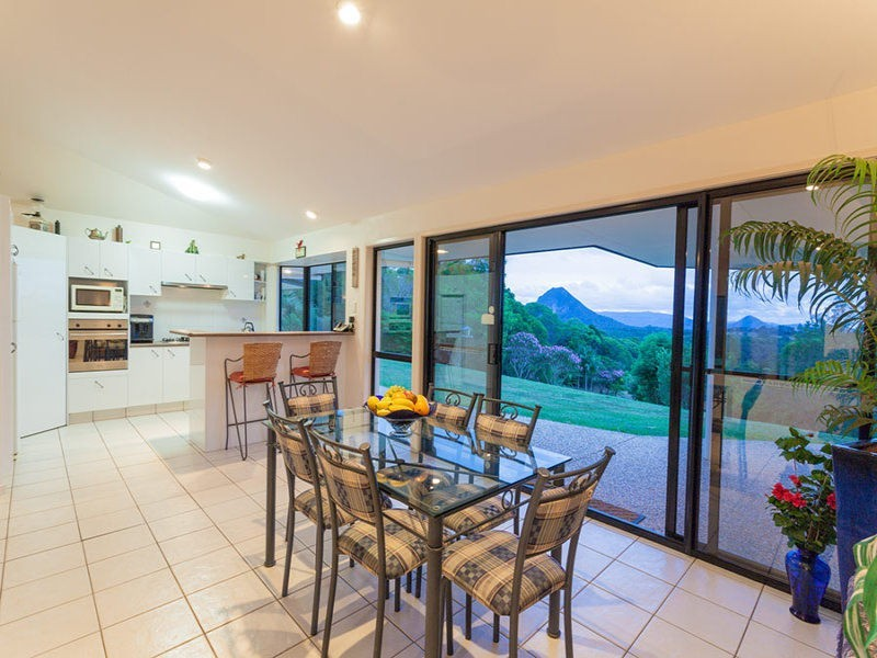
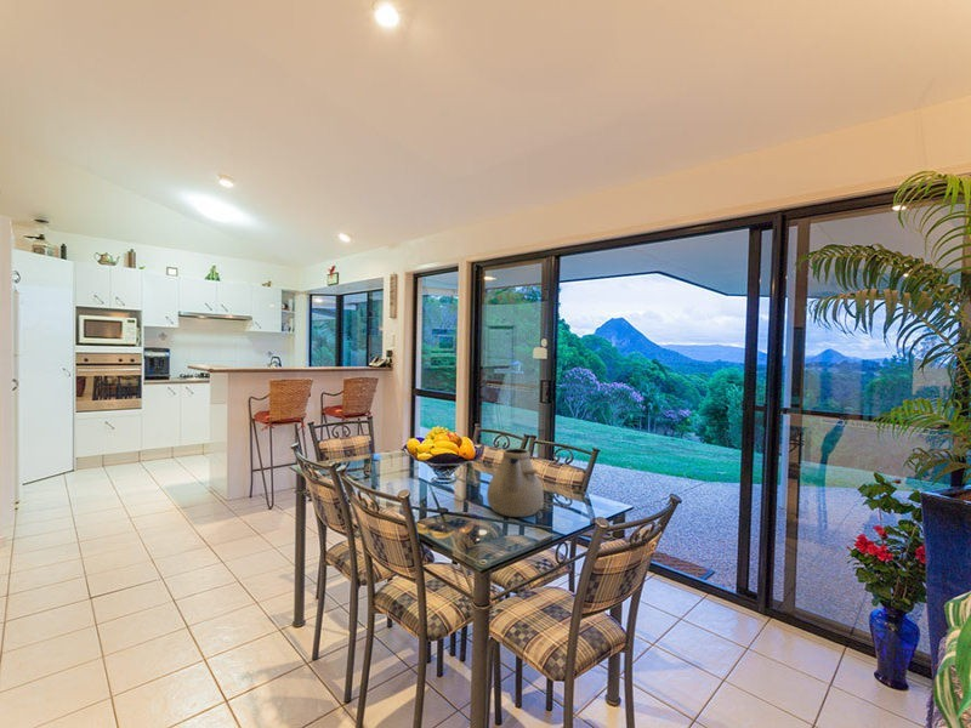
+ teapot (515, 479)
